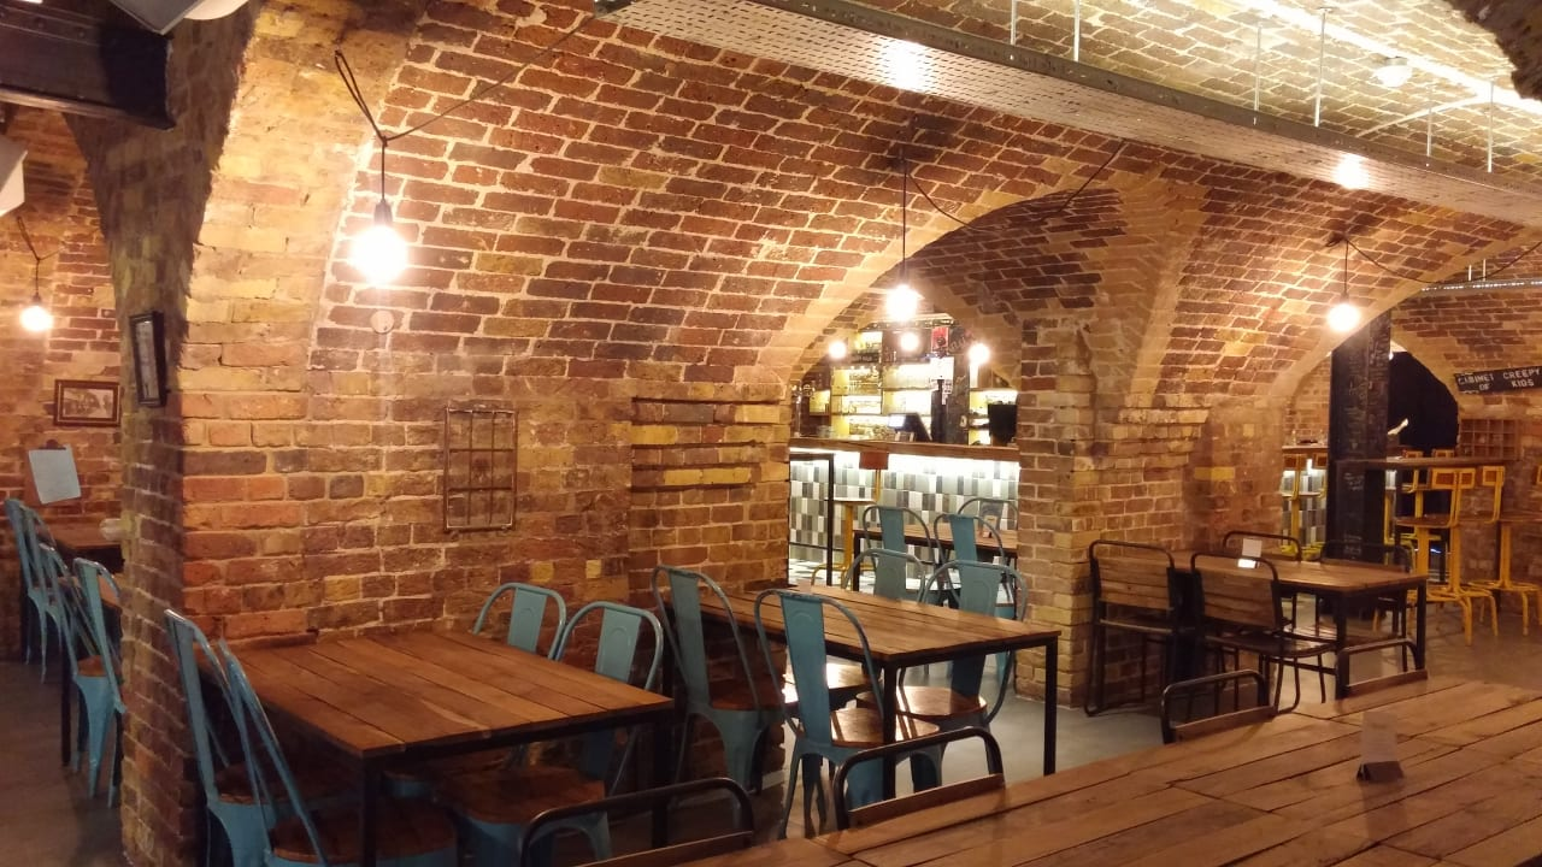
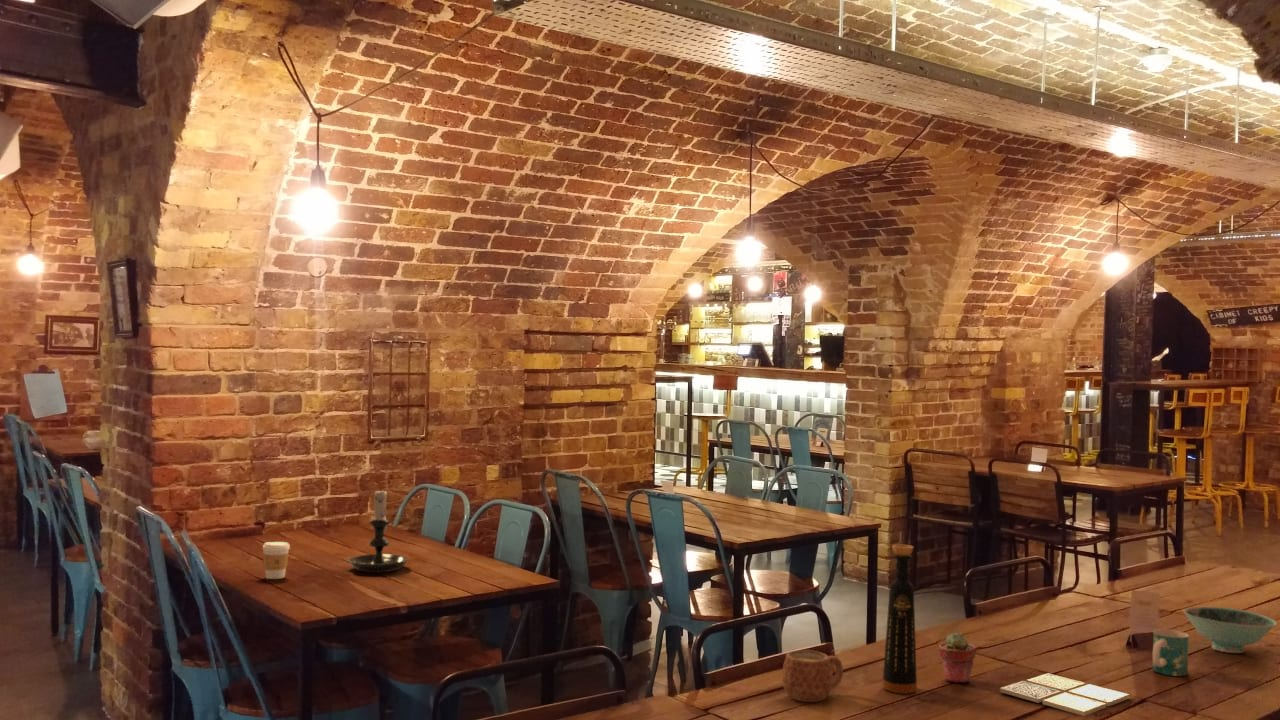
+ mug (1166, 653)
+ mug (814, 674)
+ drink coaster (1064, 693)
+ potted succulent (957, 656)
+ bottle (901, 617)
+ coffee cup (275, 559)
+ candle holder (378, 527)
+ bowl (1228, 632)
